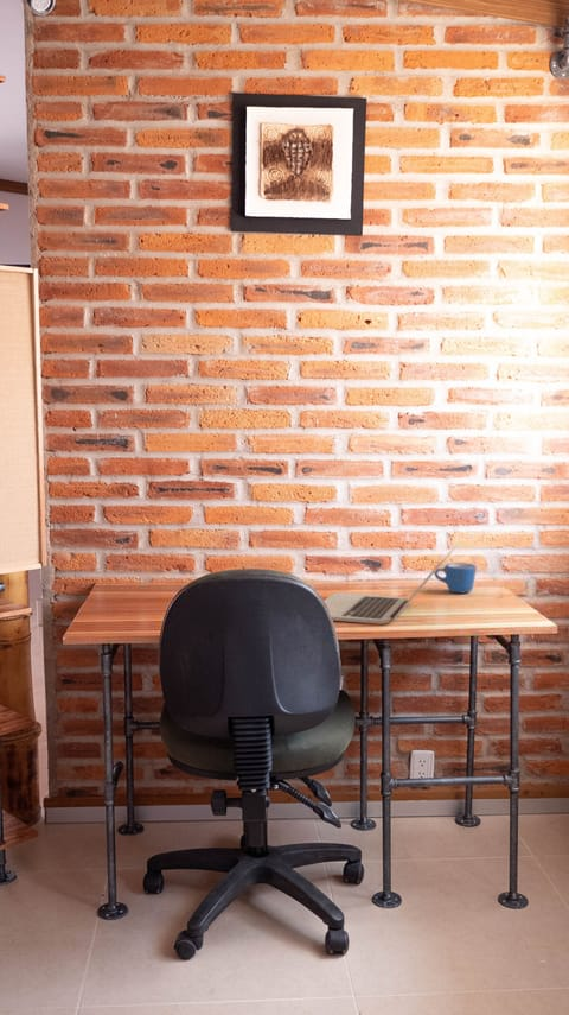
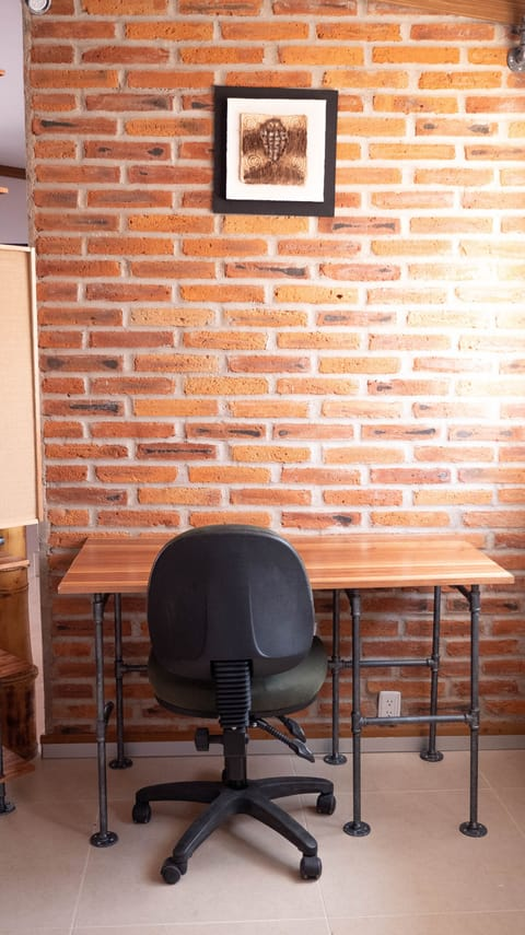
- mug (454, 578)
- laptop (381, 595)
